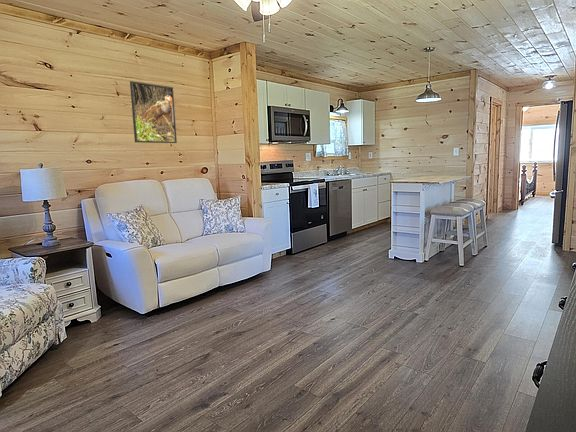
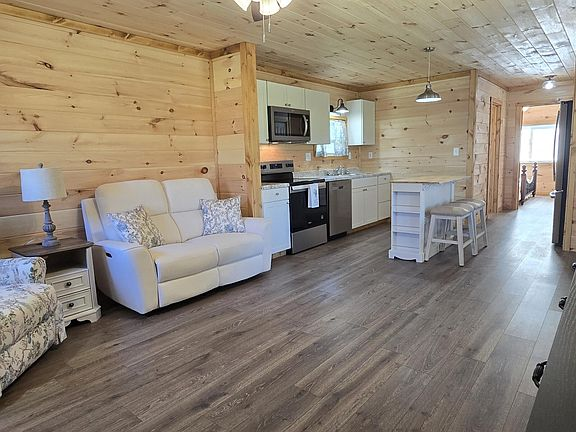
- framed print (154, 113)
